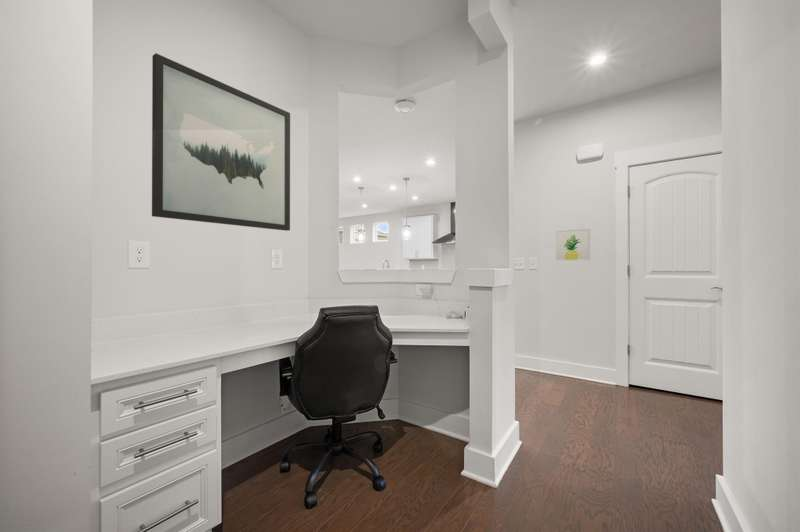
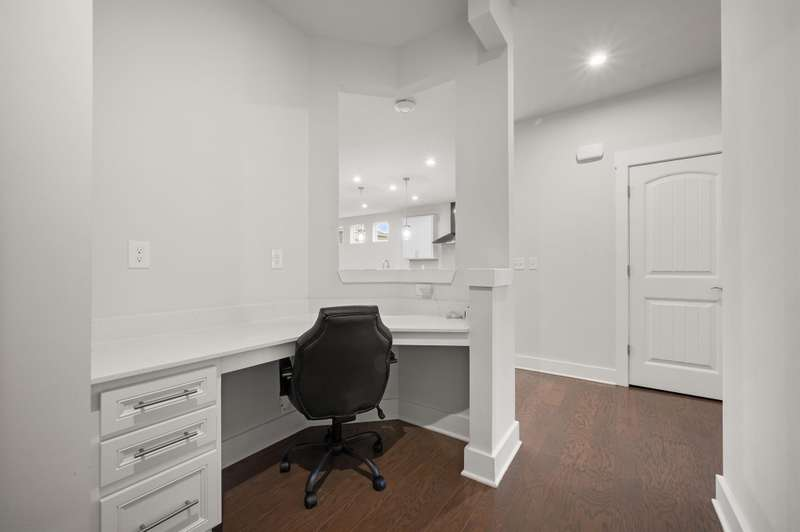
- wall art (572, 245)
- wall art (231, 156)
